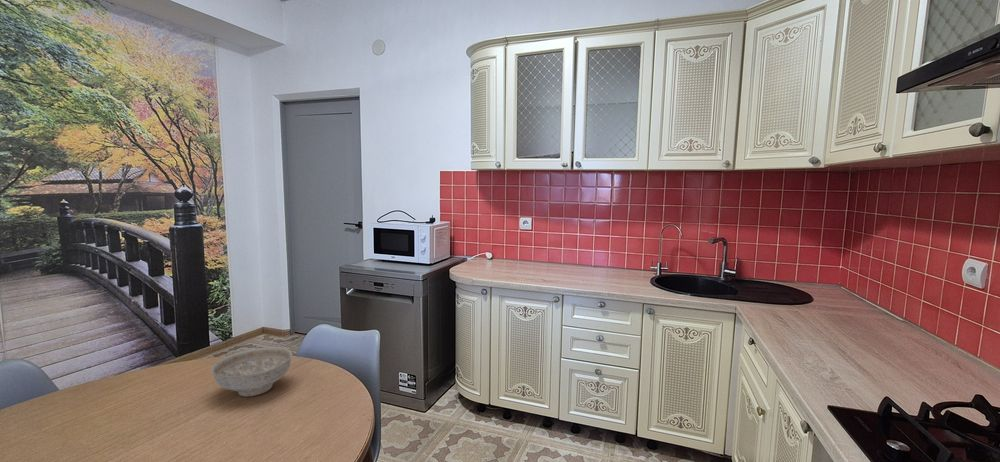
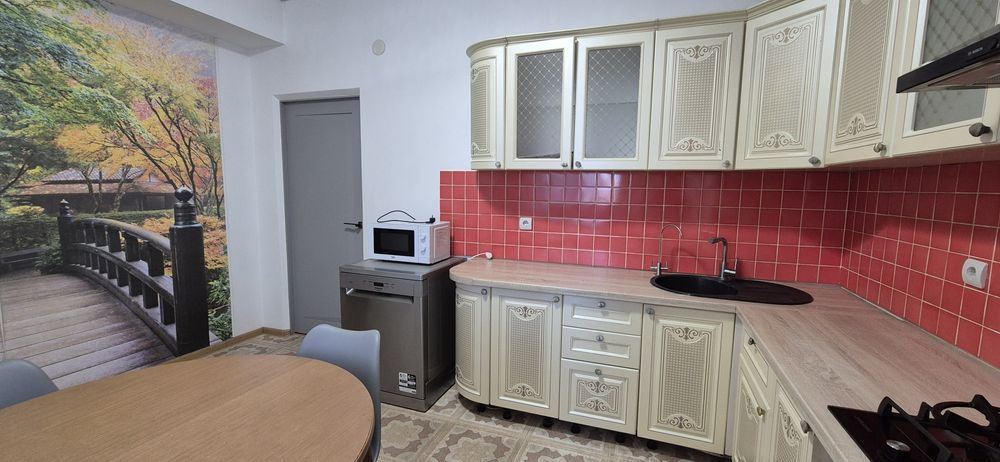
- decorative bowl (253, 374)
